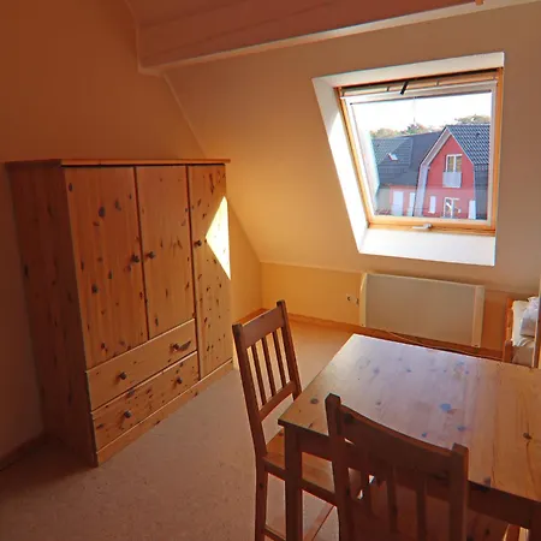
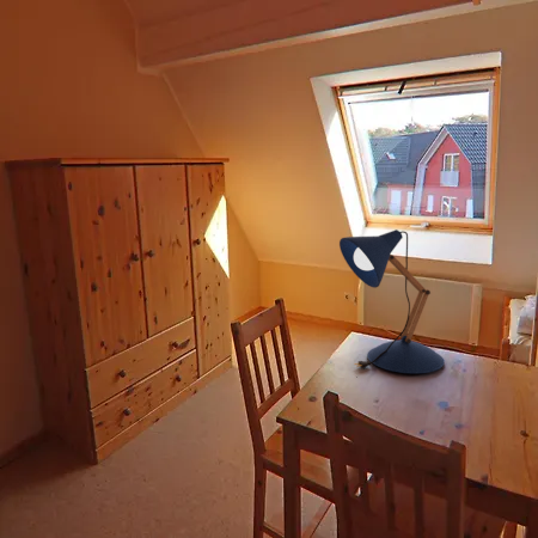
+ desk lamp (405, 292)
